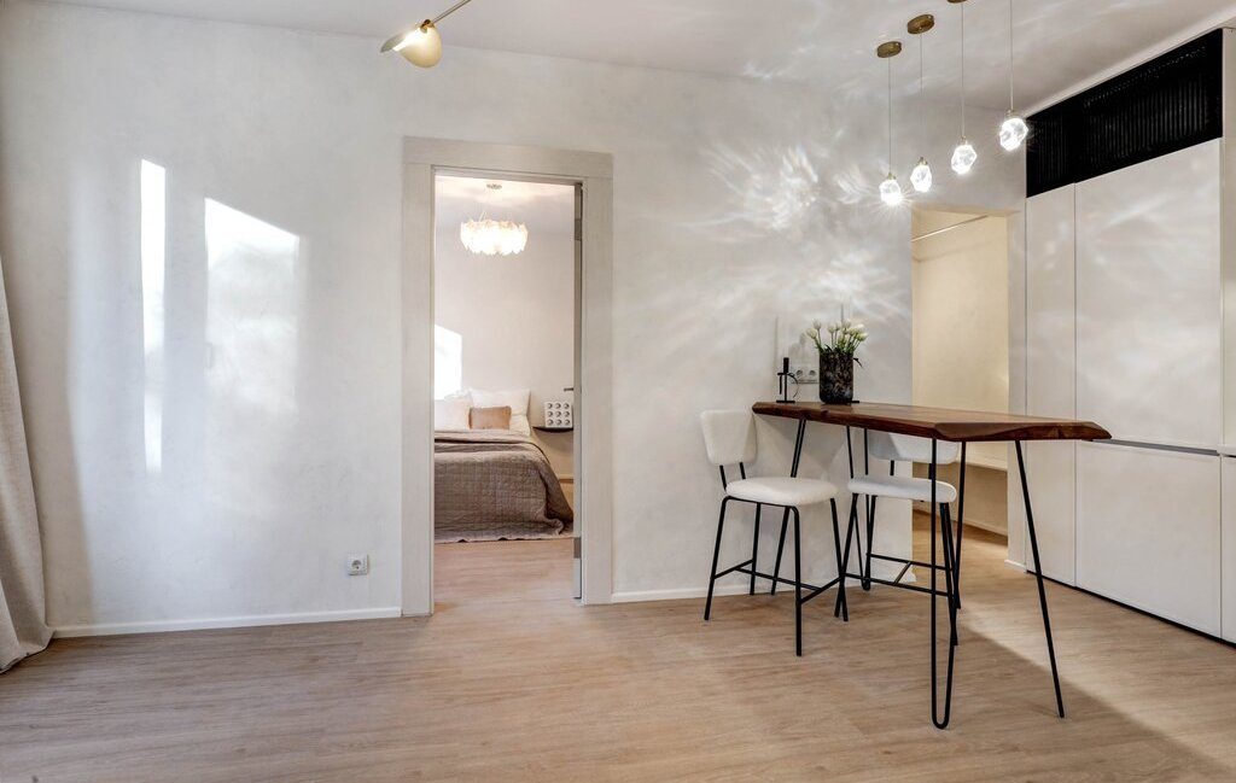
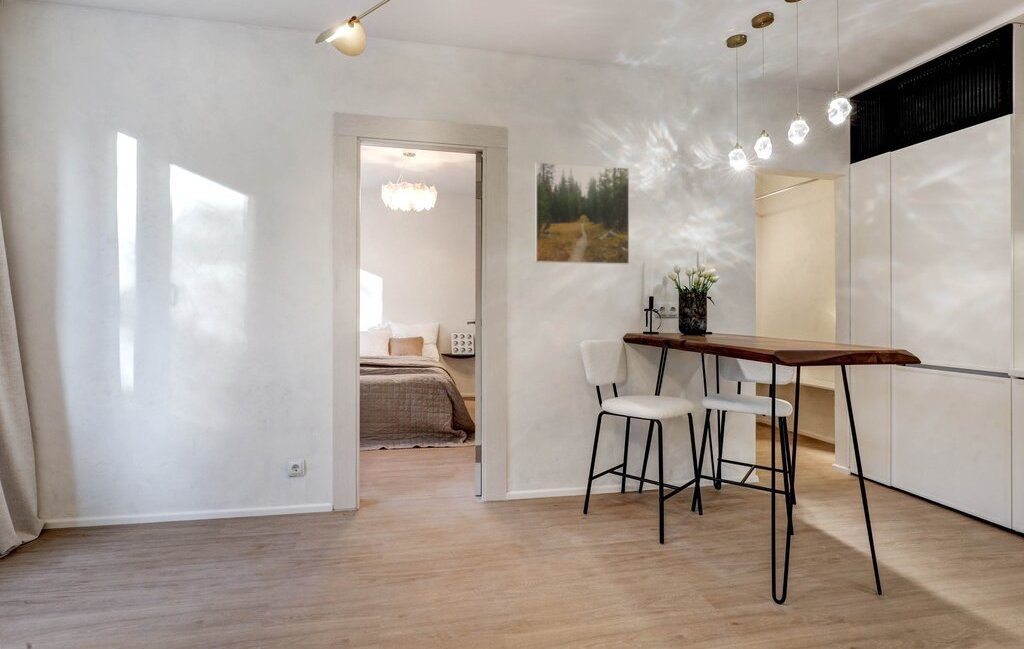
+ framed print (582, 214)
